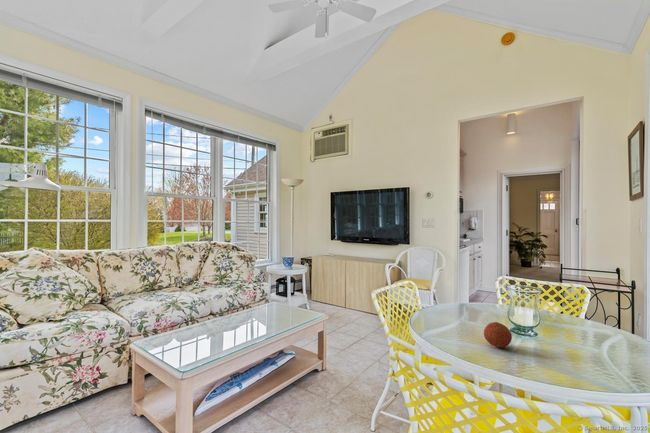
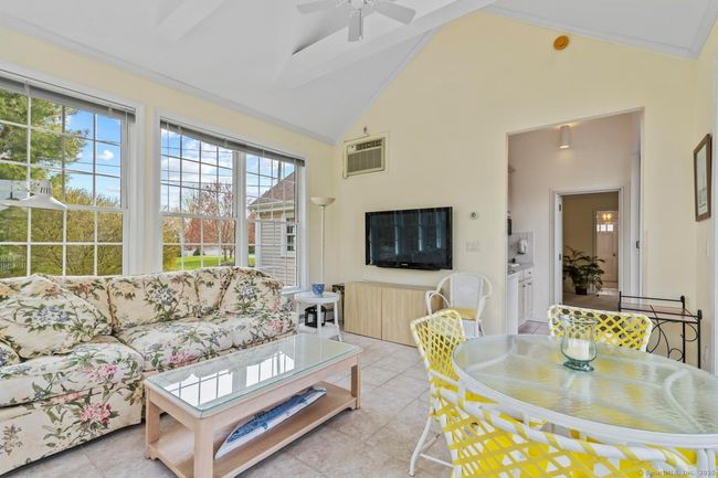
- fruit (497, 334)
